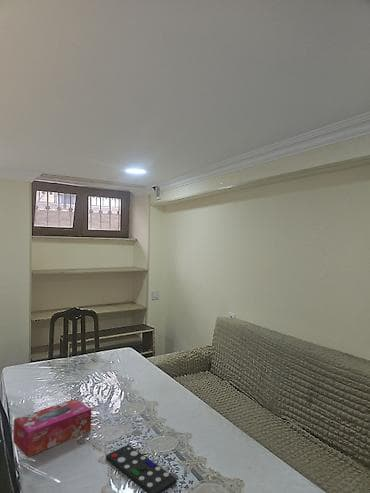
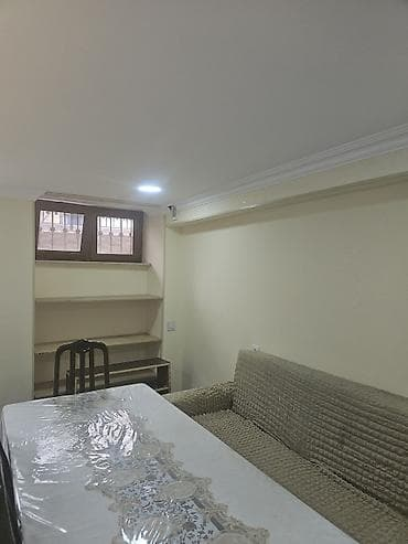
- remote control (139, 467)
- tissue box (53, 424)
